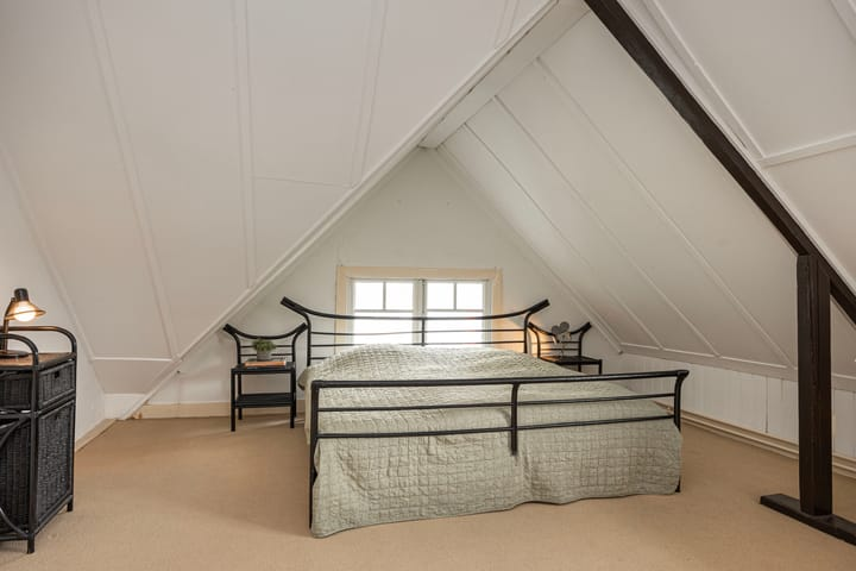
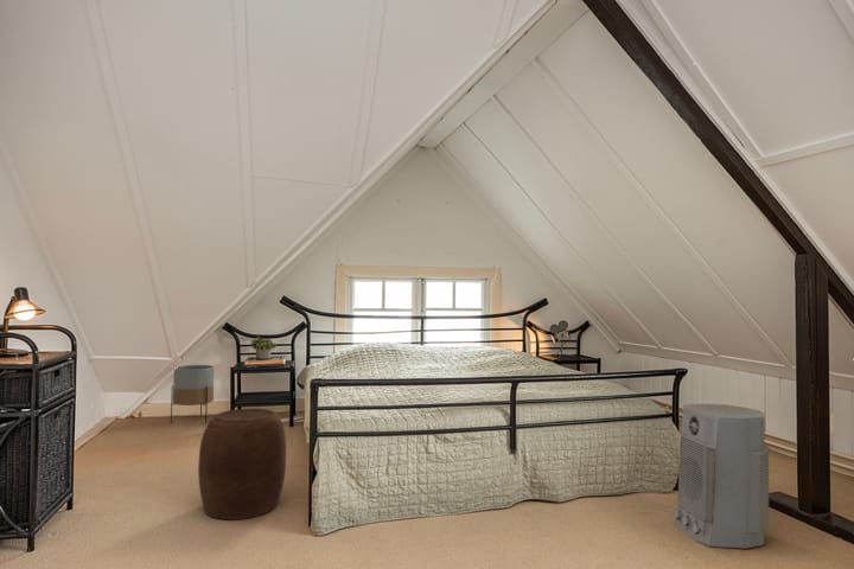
+ planter (192, 394)
+ stool (243, 459)
+ air purifier (724, 471)
